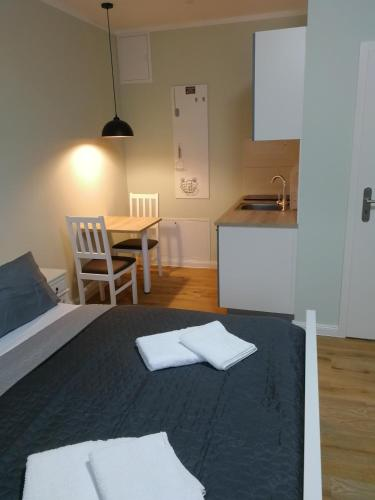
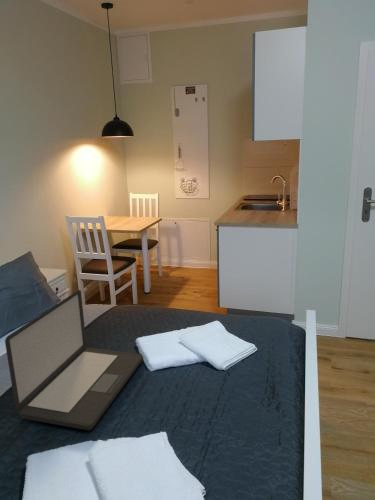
+ laptop (84, 350)
